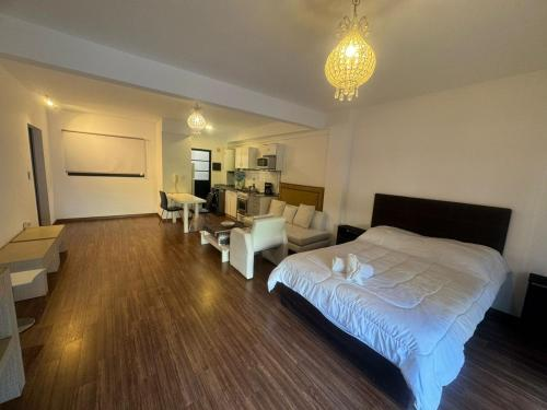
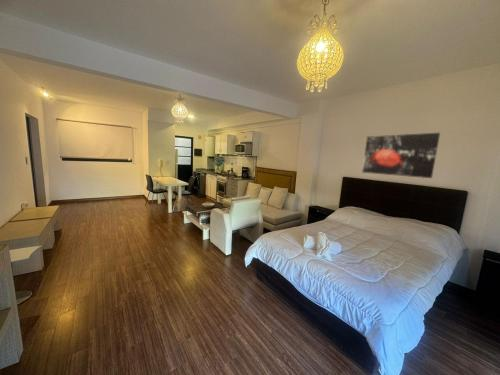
+ wall art (396, 155)
